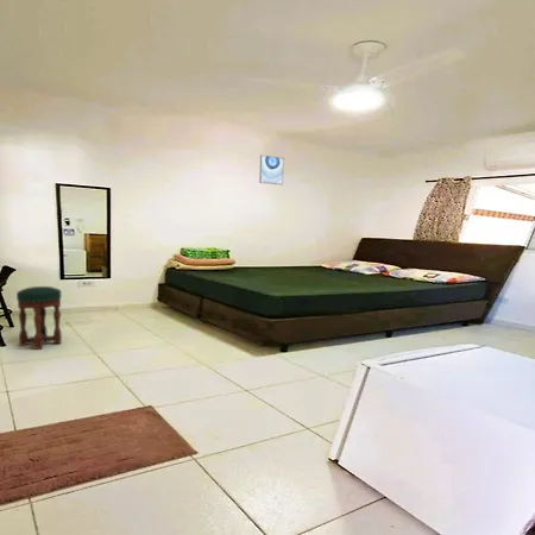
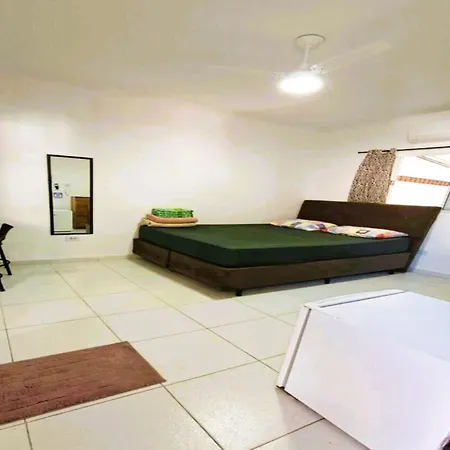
- wall art (271, 170)
- stool (39, 315)
